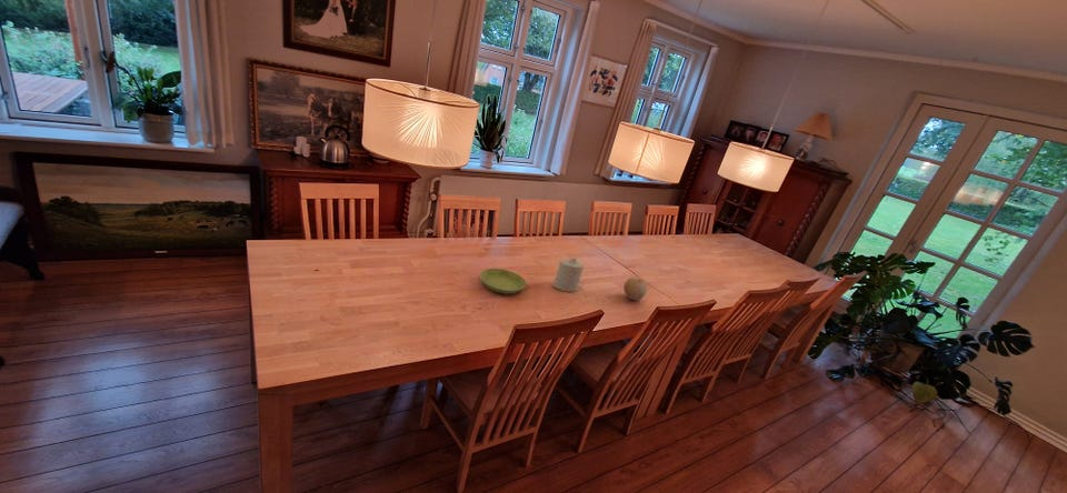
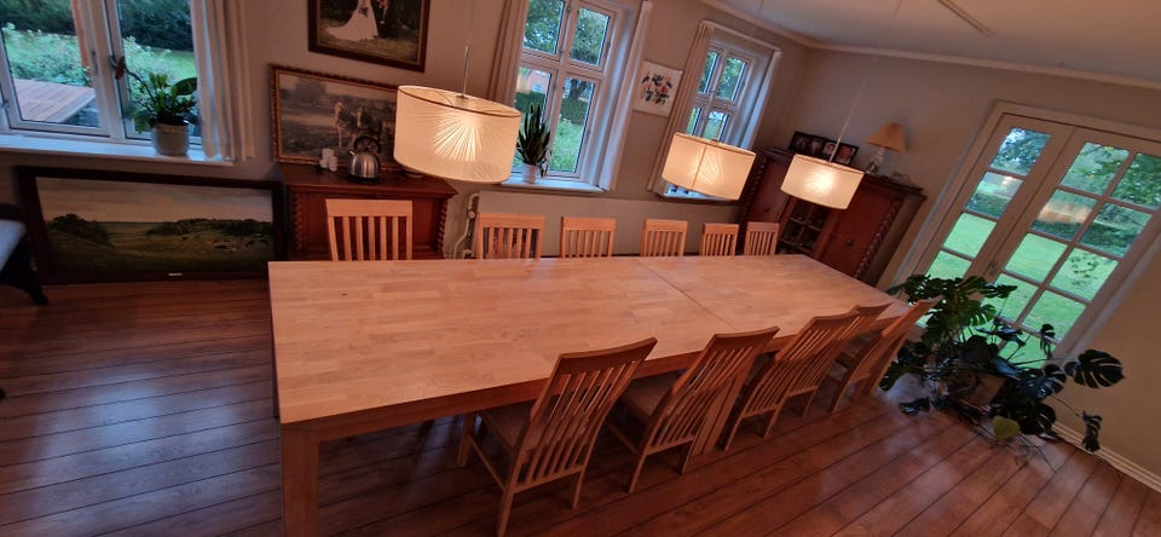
- saucer (502, 282)
- candle (569, 272)
- fruit (635, 289)
